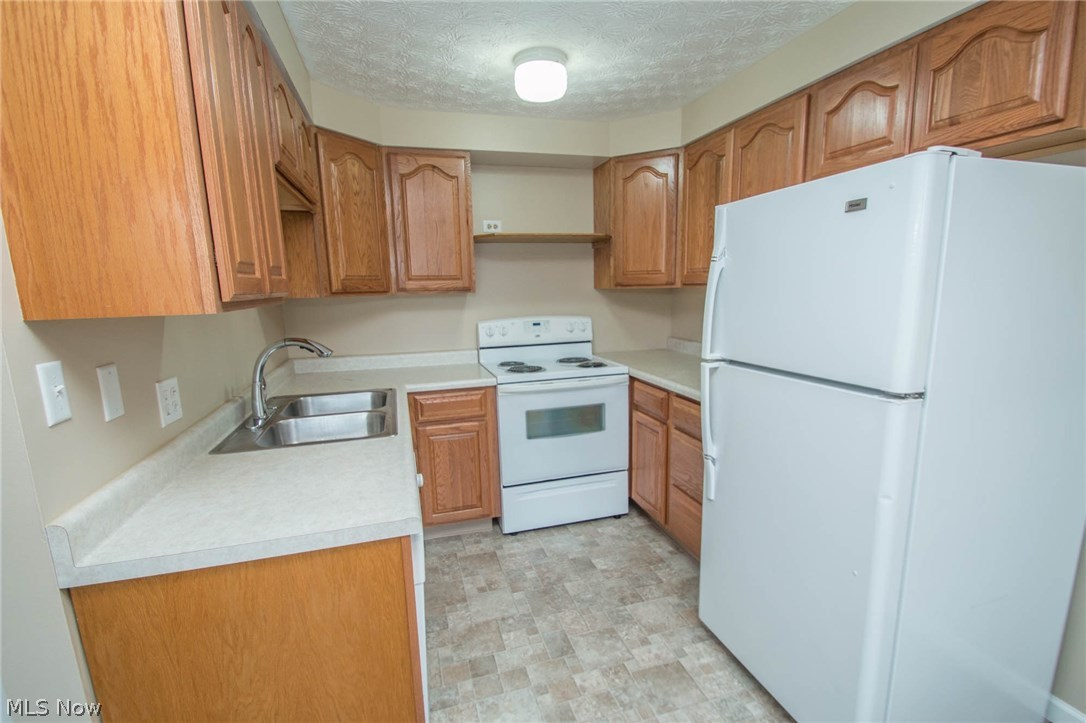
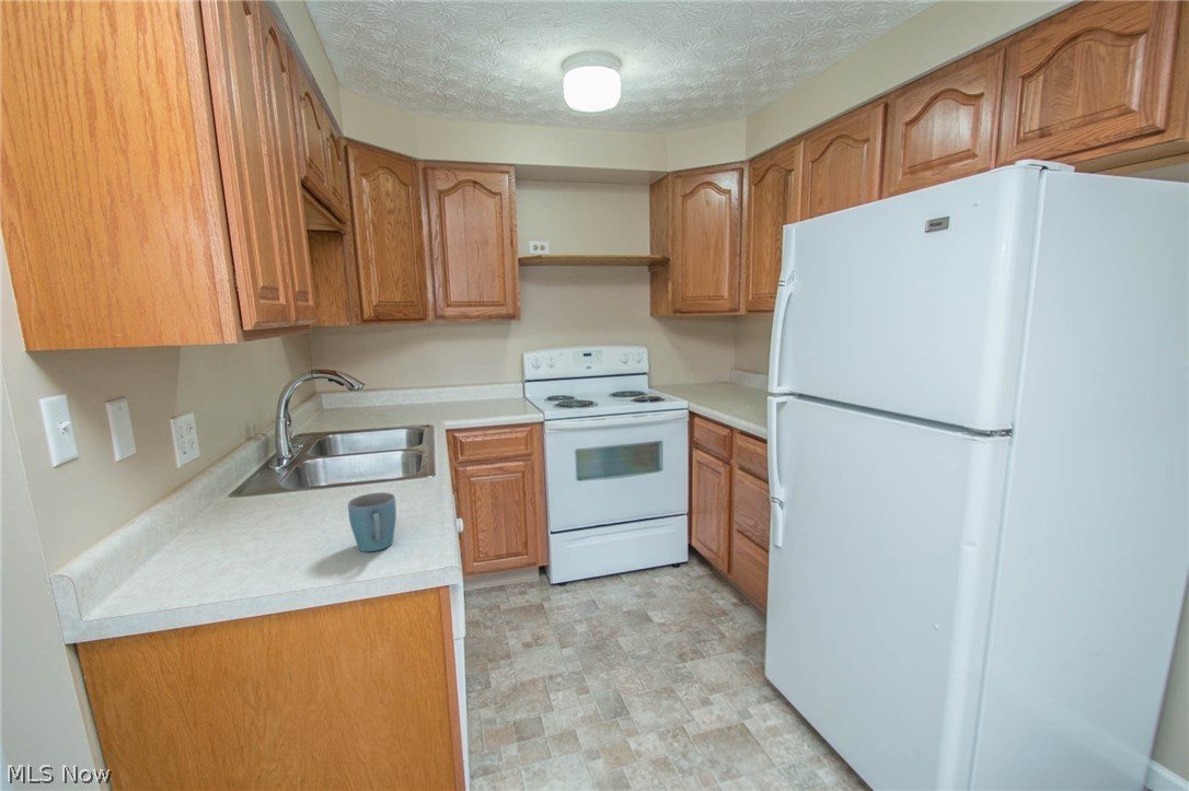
+ mug (374, 524)
